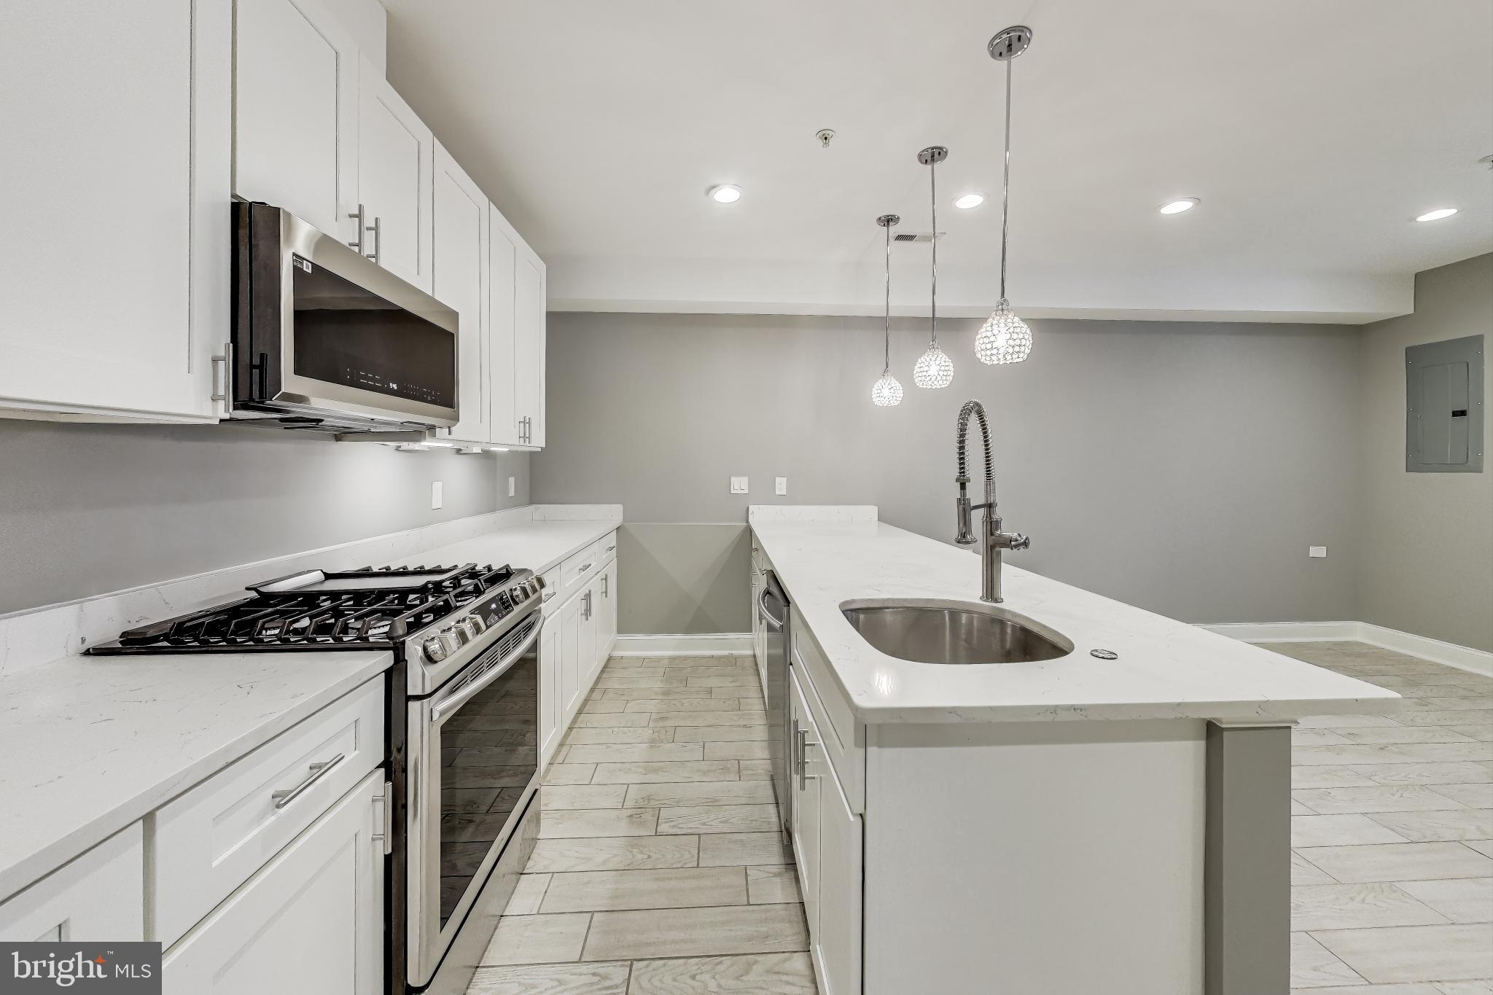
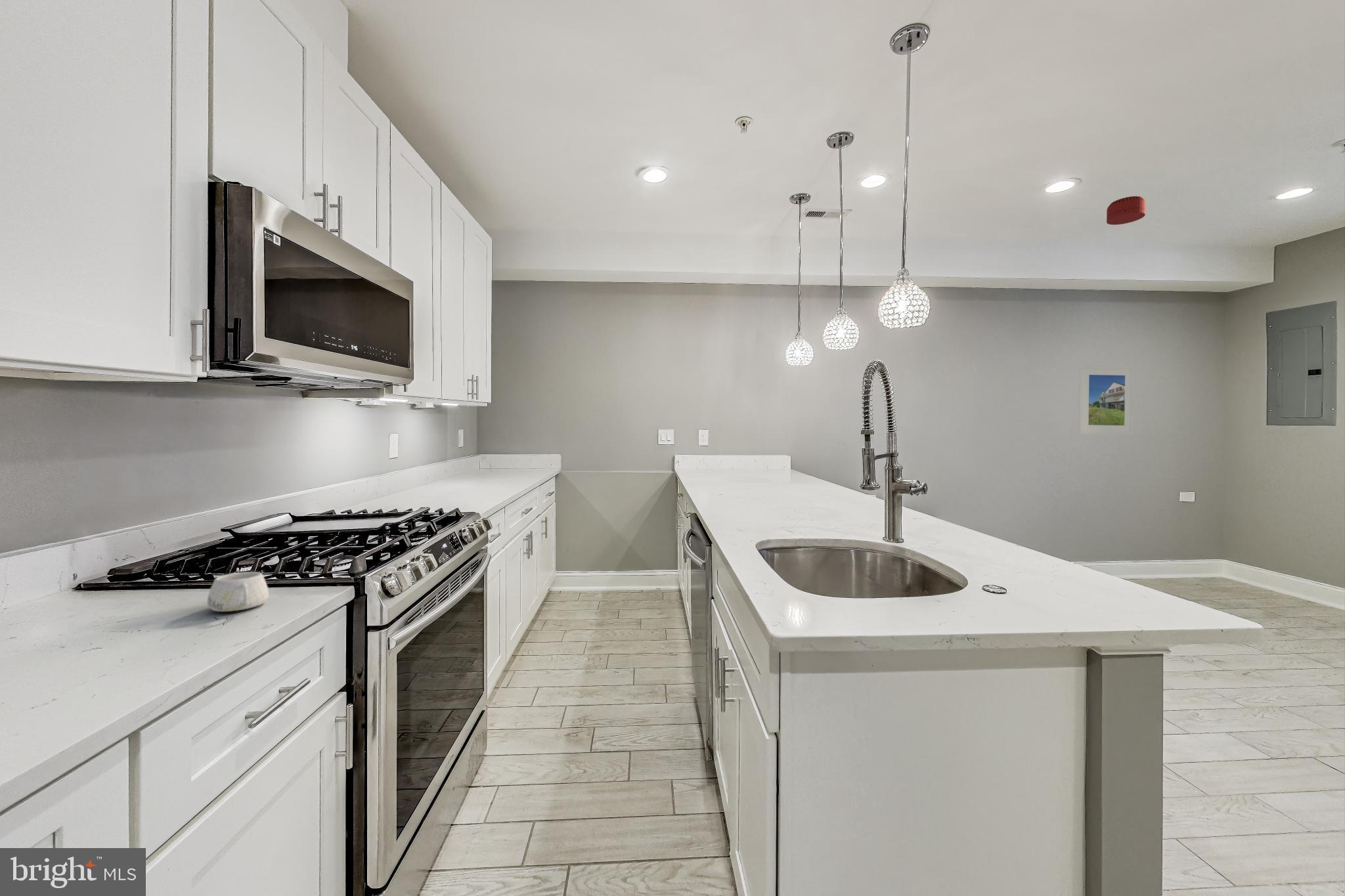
+ mug (240, 592)
+ smoke detector (1126, 209)
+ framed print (1106, 400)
